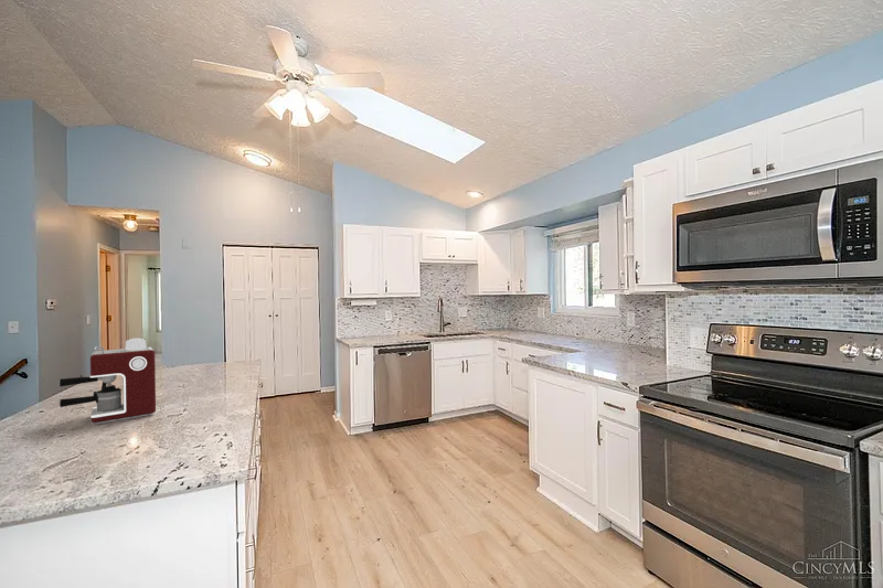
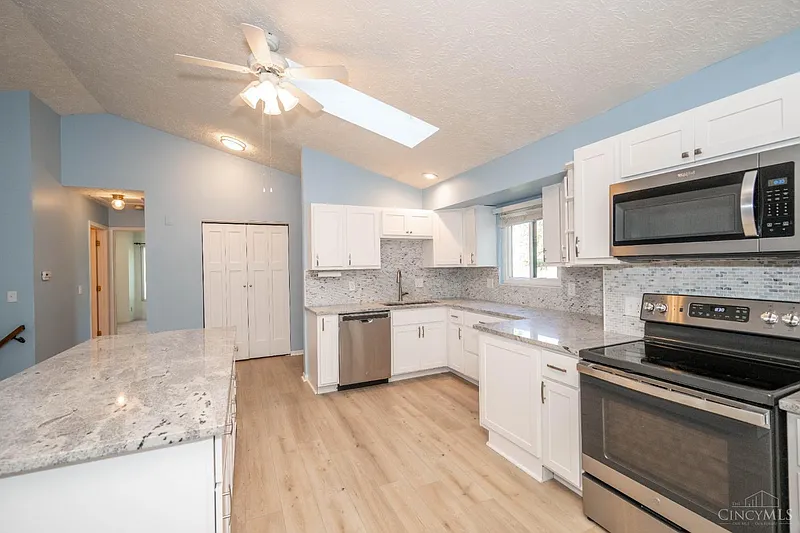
- coffee maker (108, 378)
